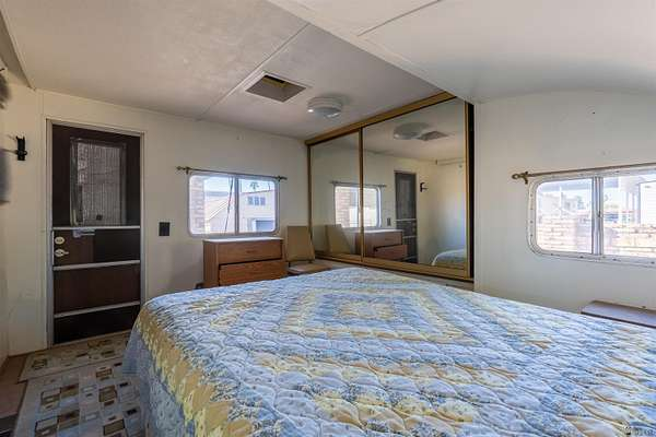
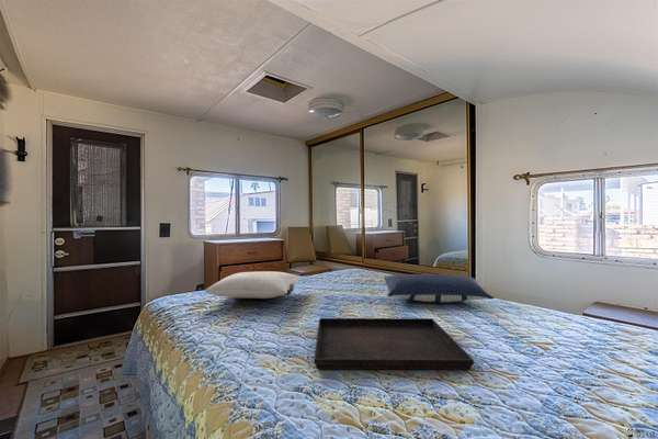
+ serving tray (383, 339)
+ pillow (258, 285)
+ pillow (433, 286)
